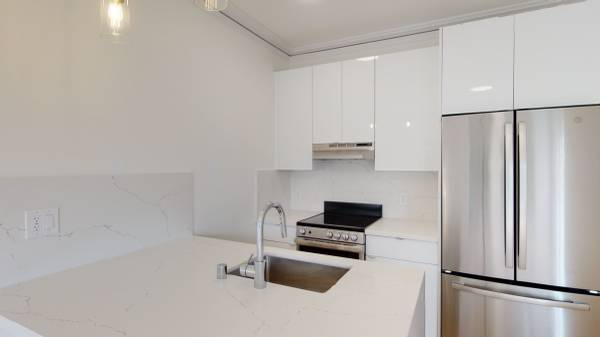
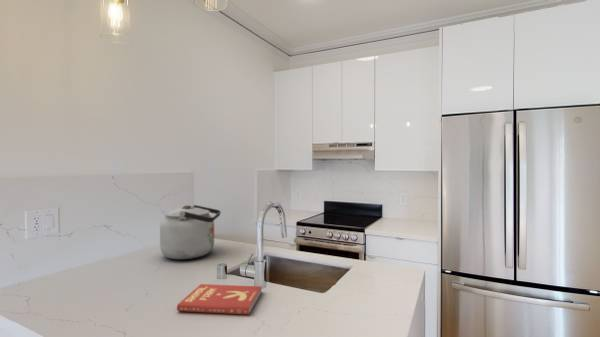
+ book (222, 298)
+ kettle (191, 228)
